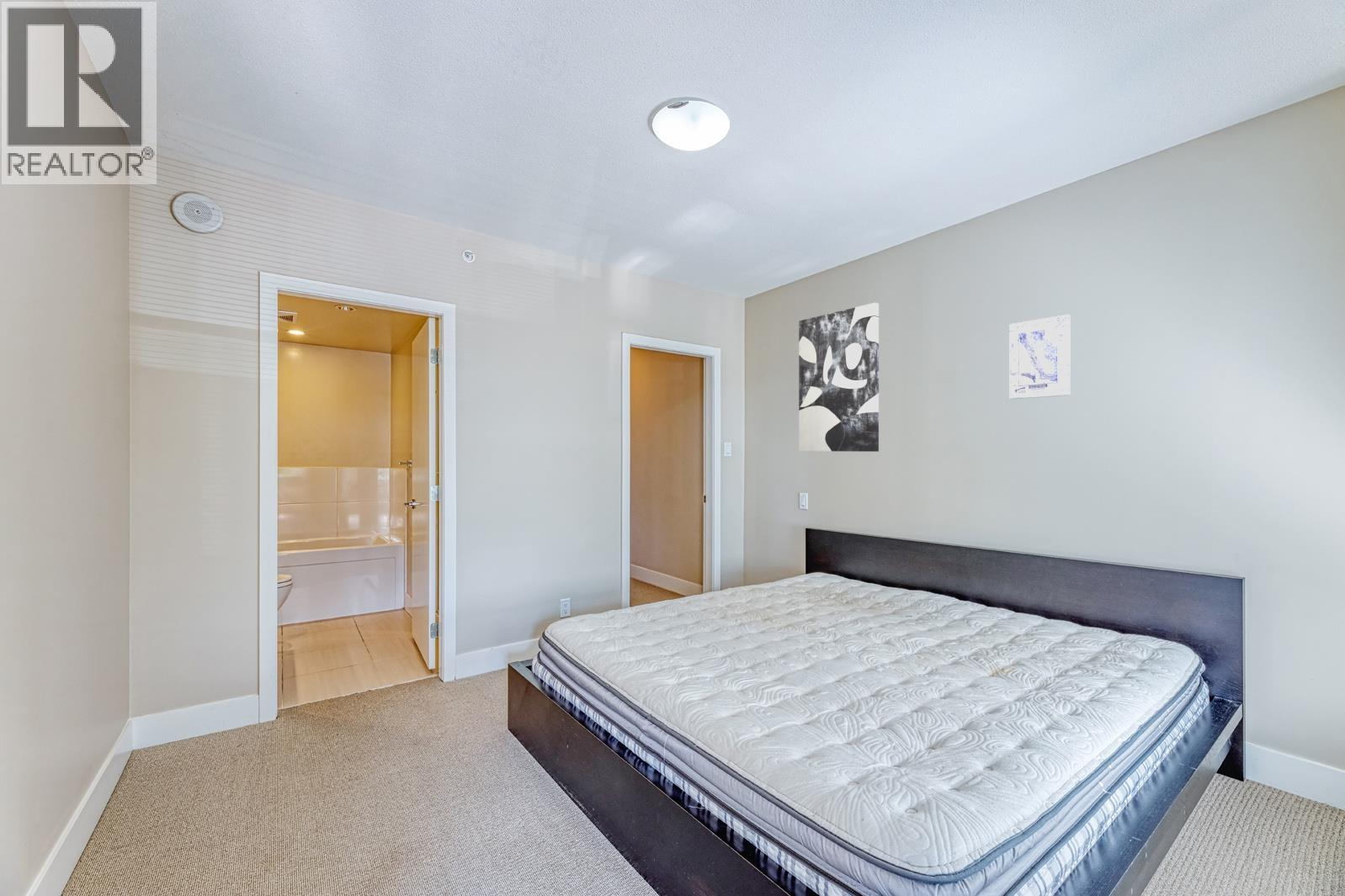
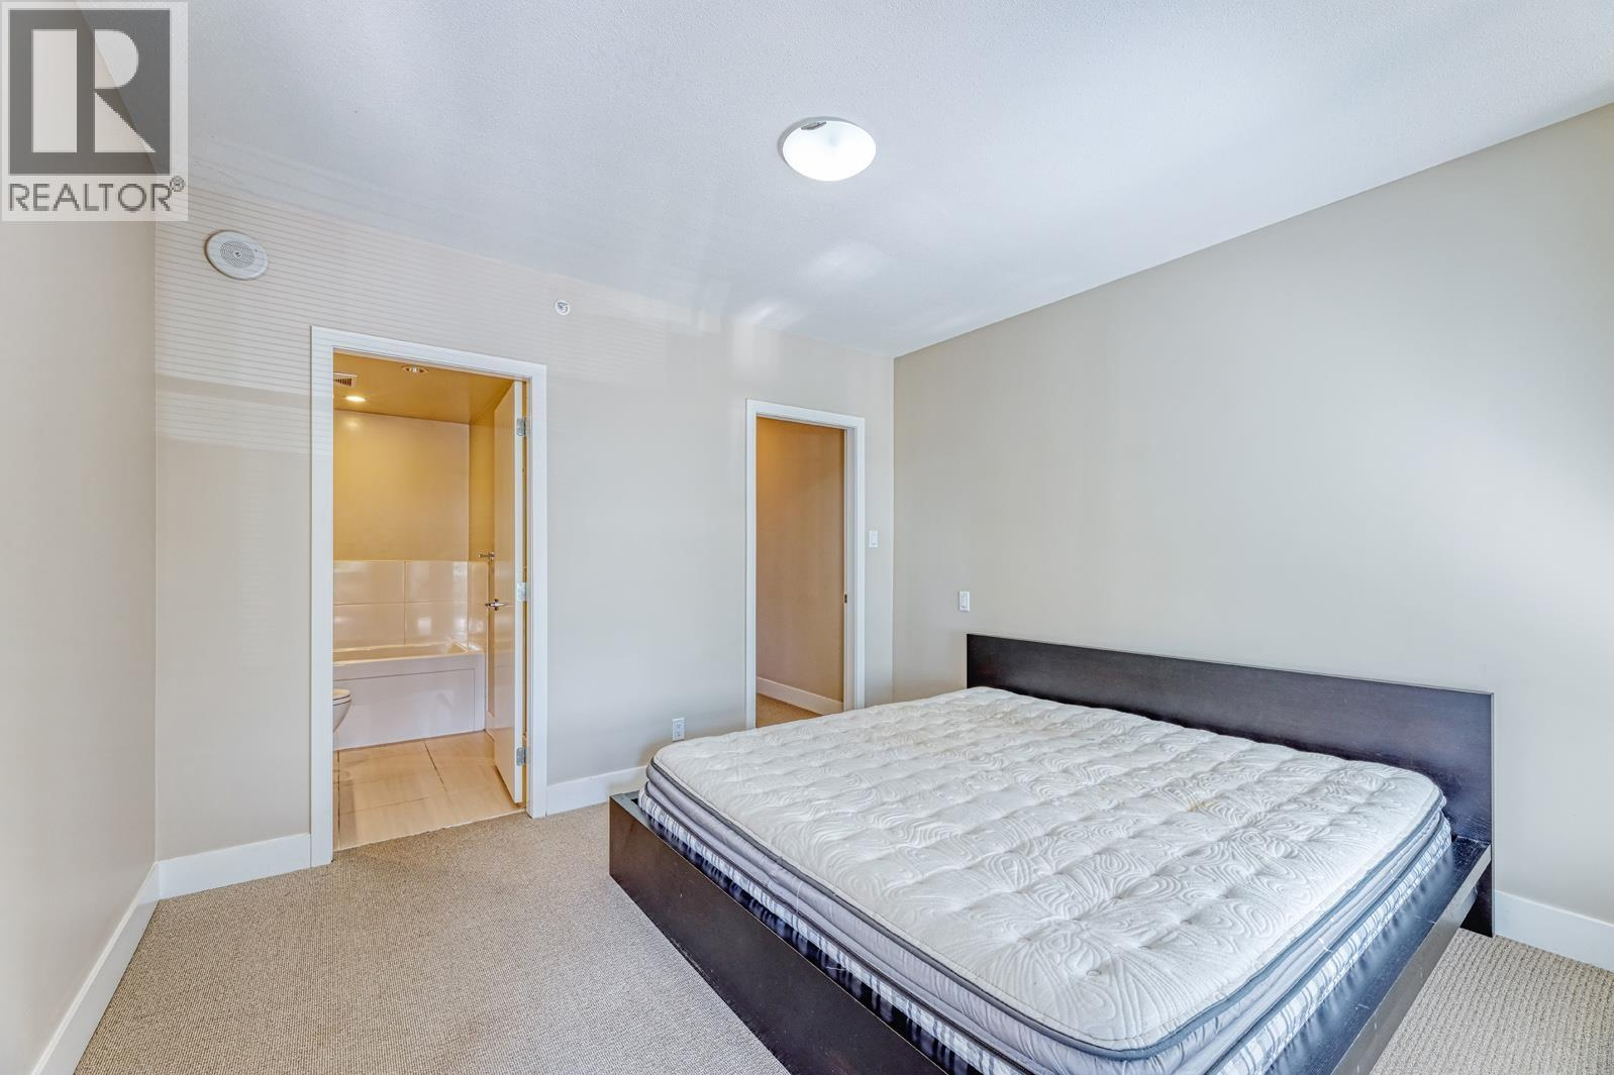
- wall art (836, 382)
- wall art (1039, 358)
